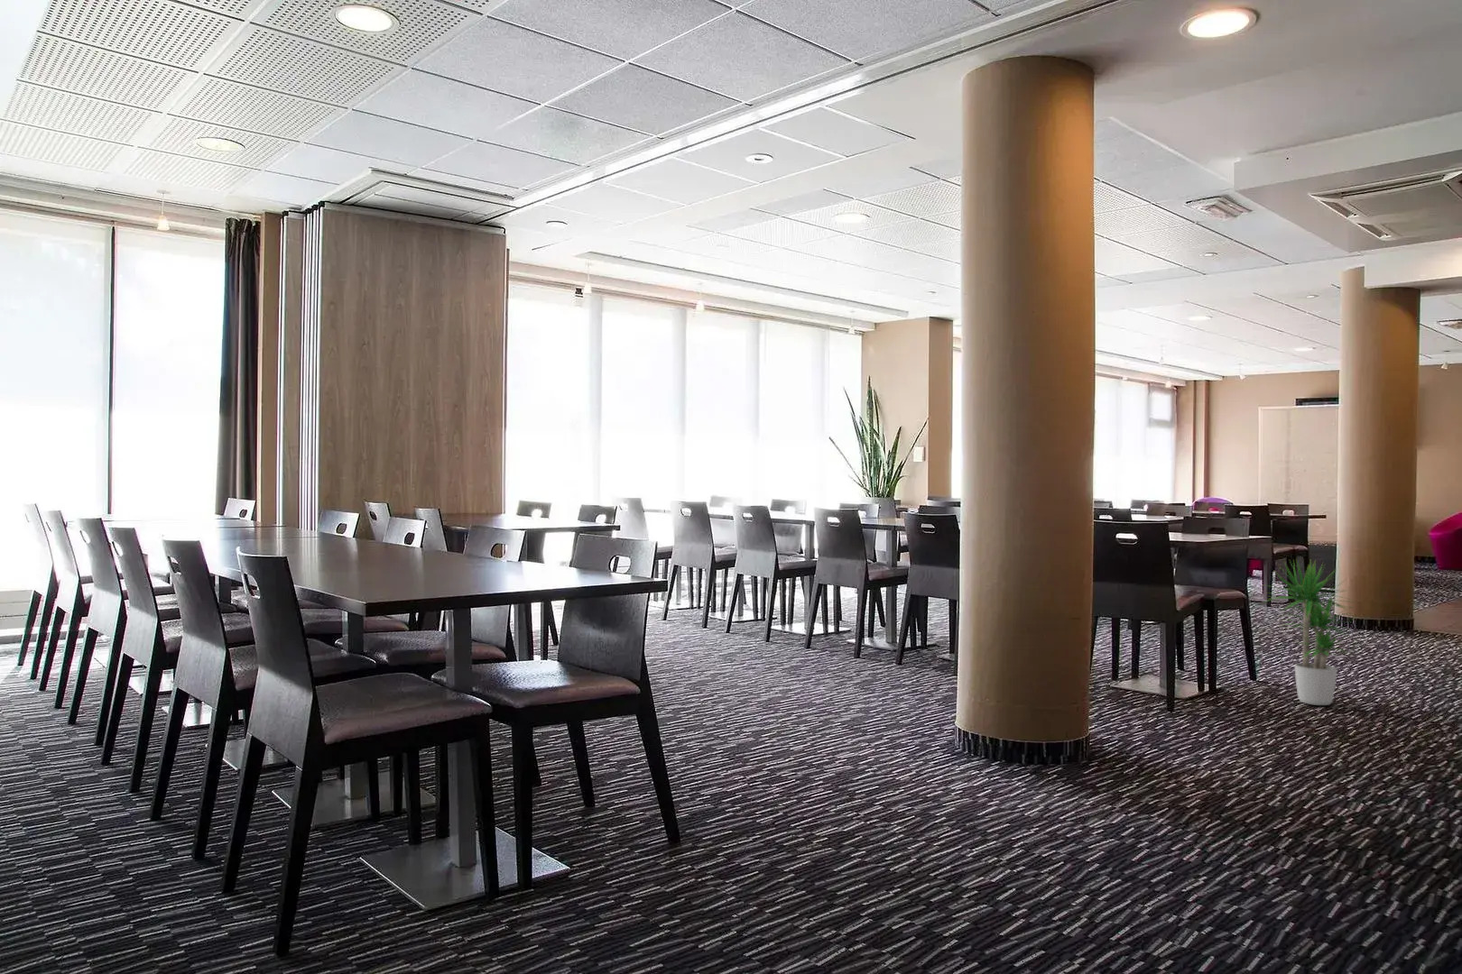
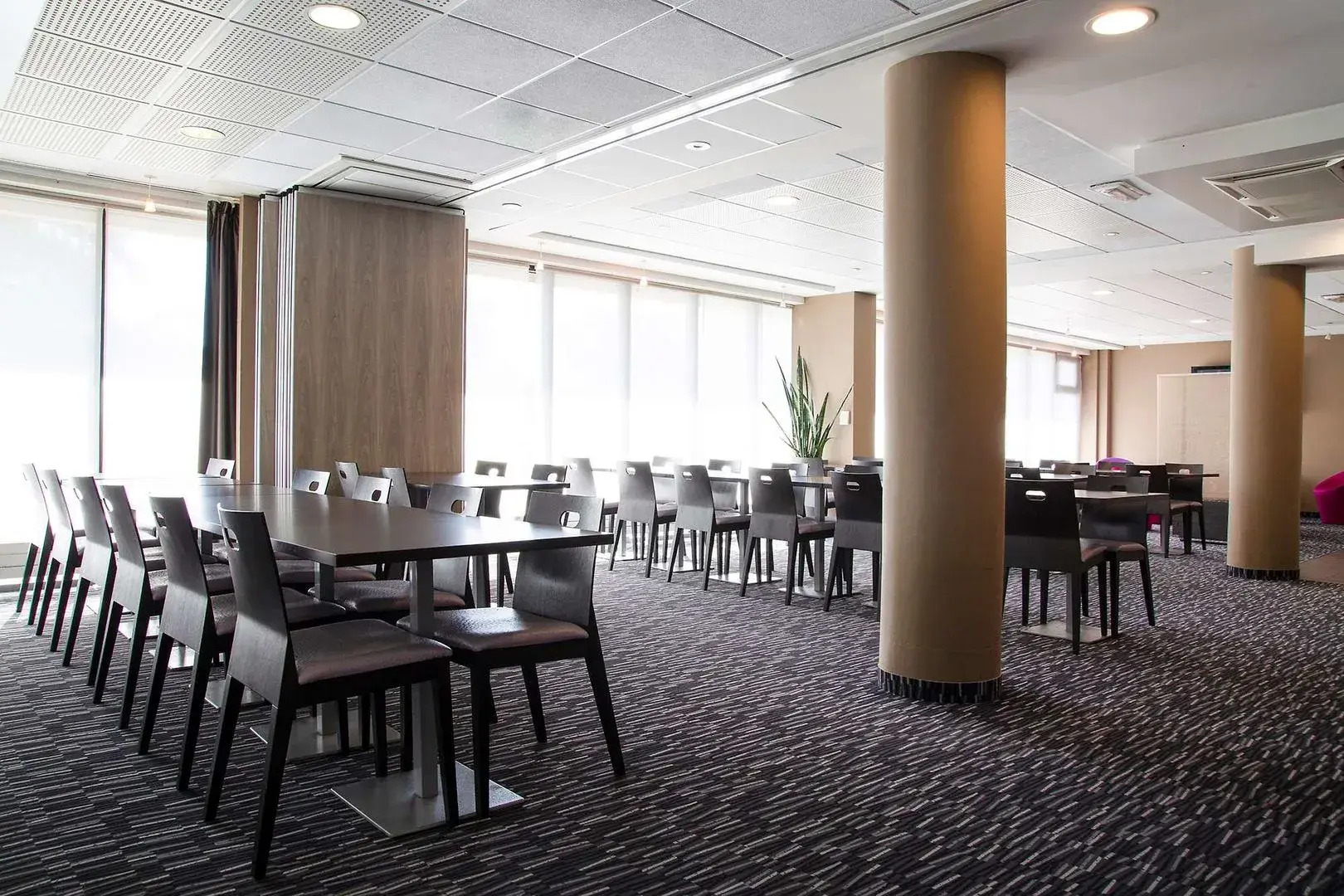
- potted plant (1309, 630)
